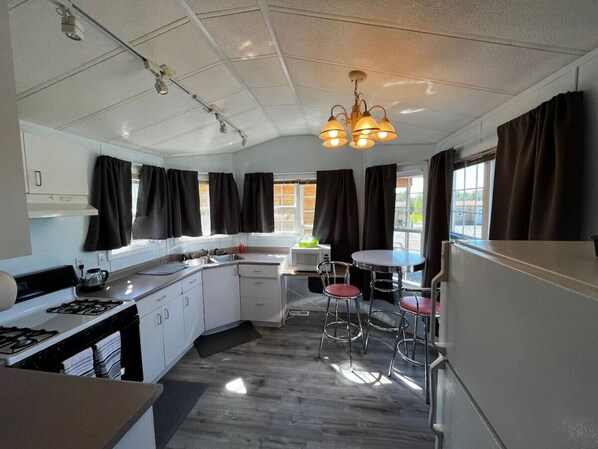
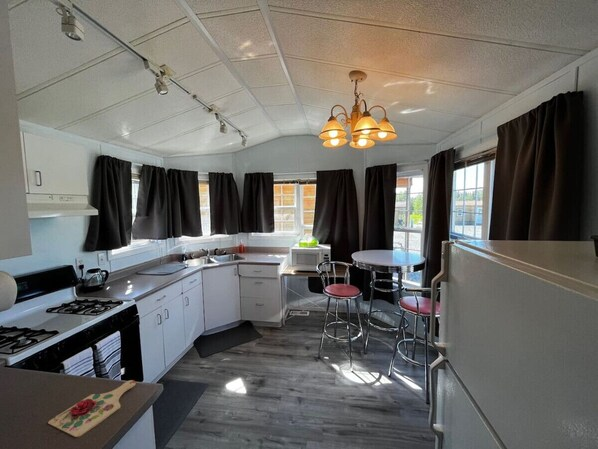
+ cutting board (102, 400)
